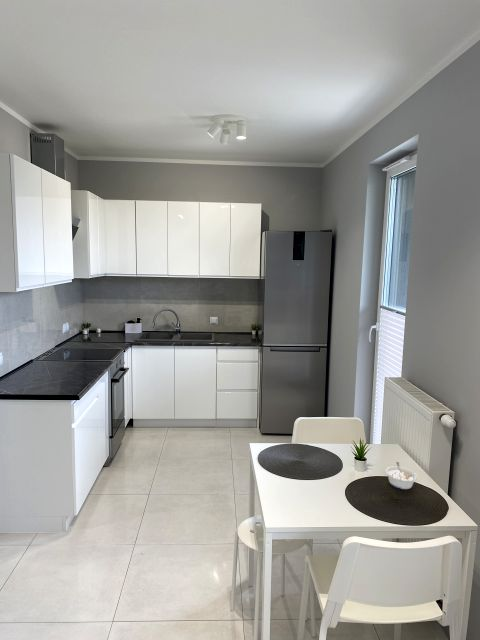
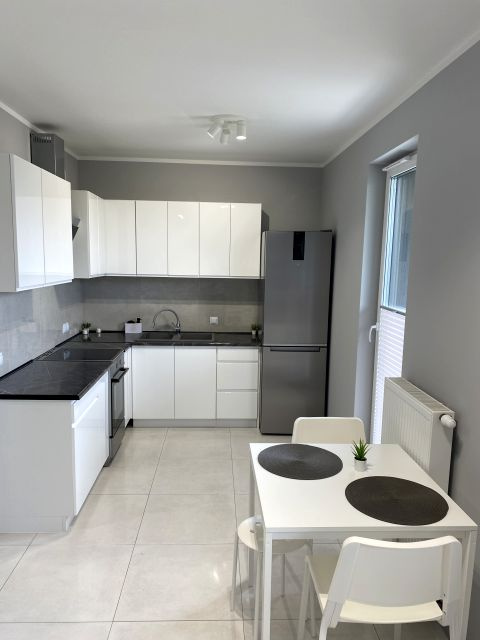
- legume (399, 477)
